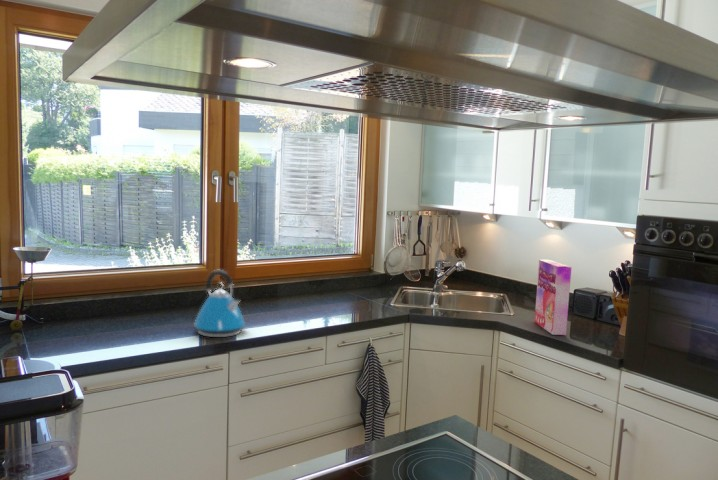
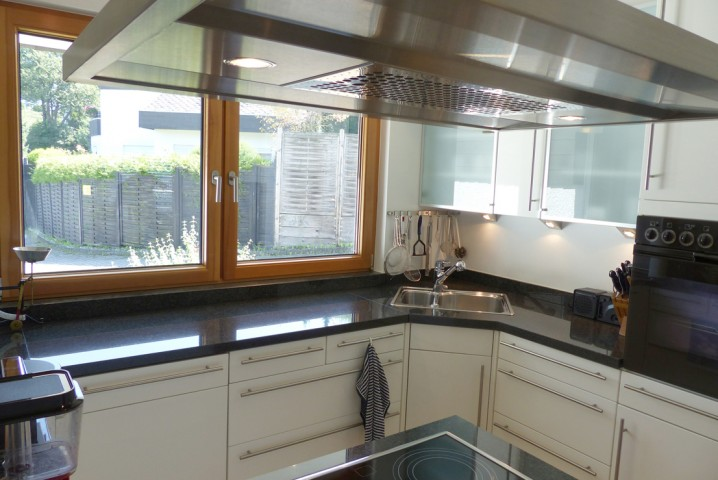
- cereal box (552, 295)
- kettle (219, 300)
